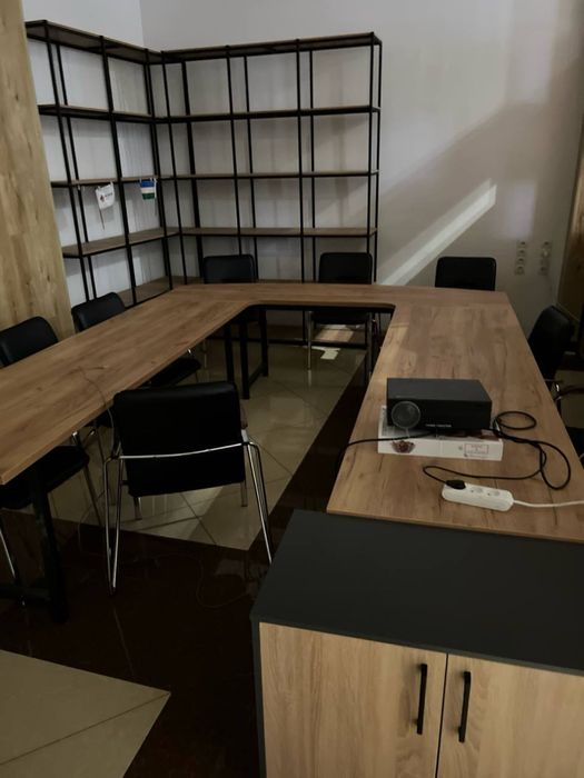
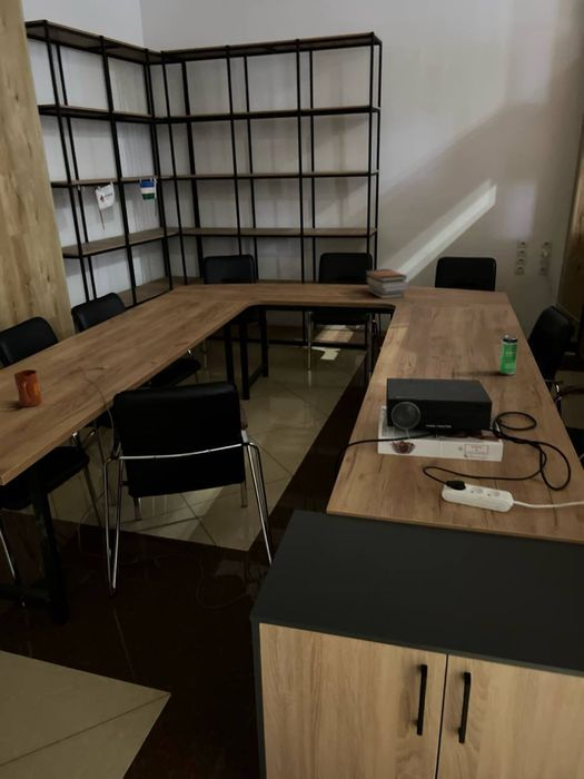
+ book stack (385, 283)
+ beverage can (508, 355)
+ mug (27, 389)
